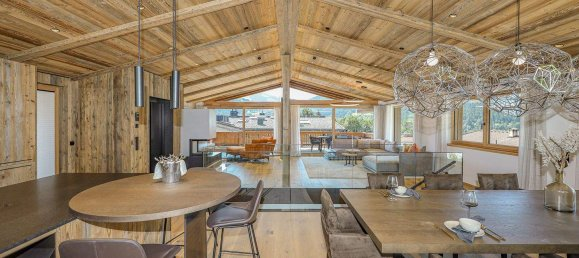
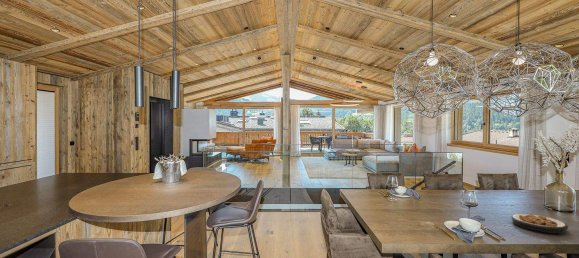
+ plate (538, 221)
